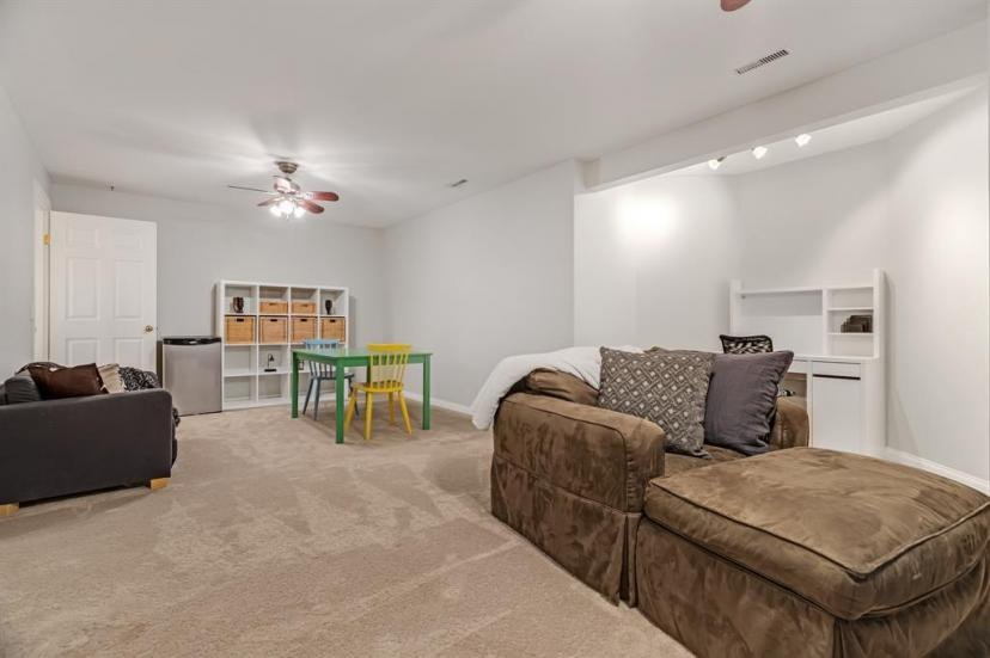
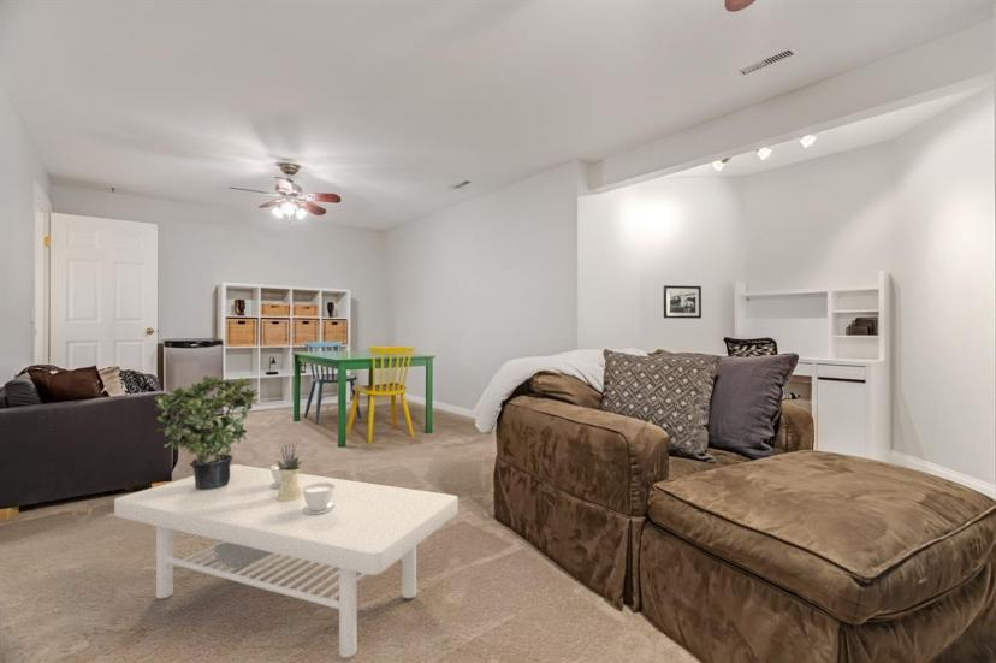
+ picture frame (682, 302)
+ coffee table (286, 519)
+ potted plant (204, 426)
